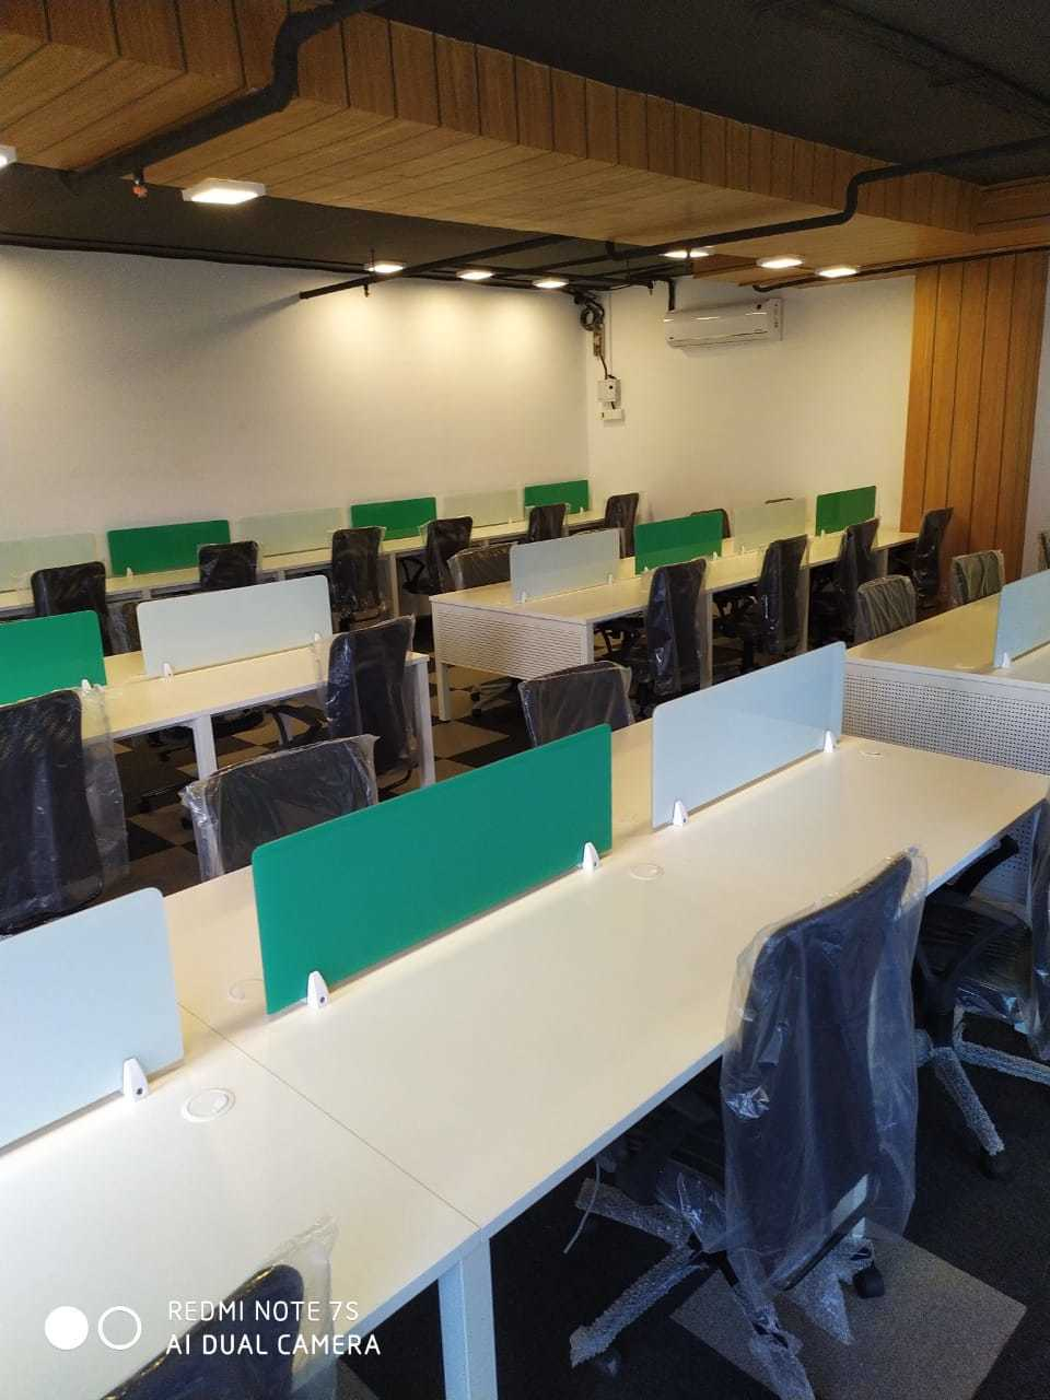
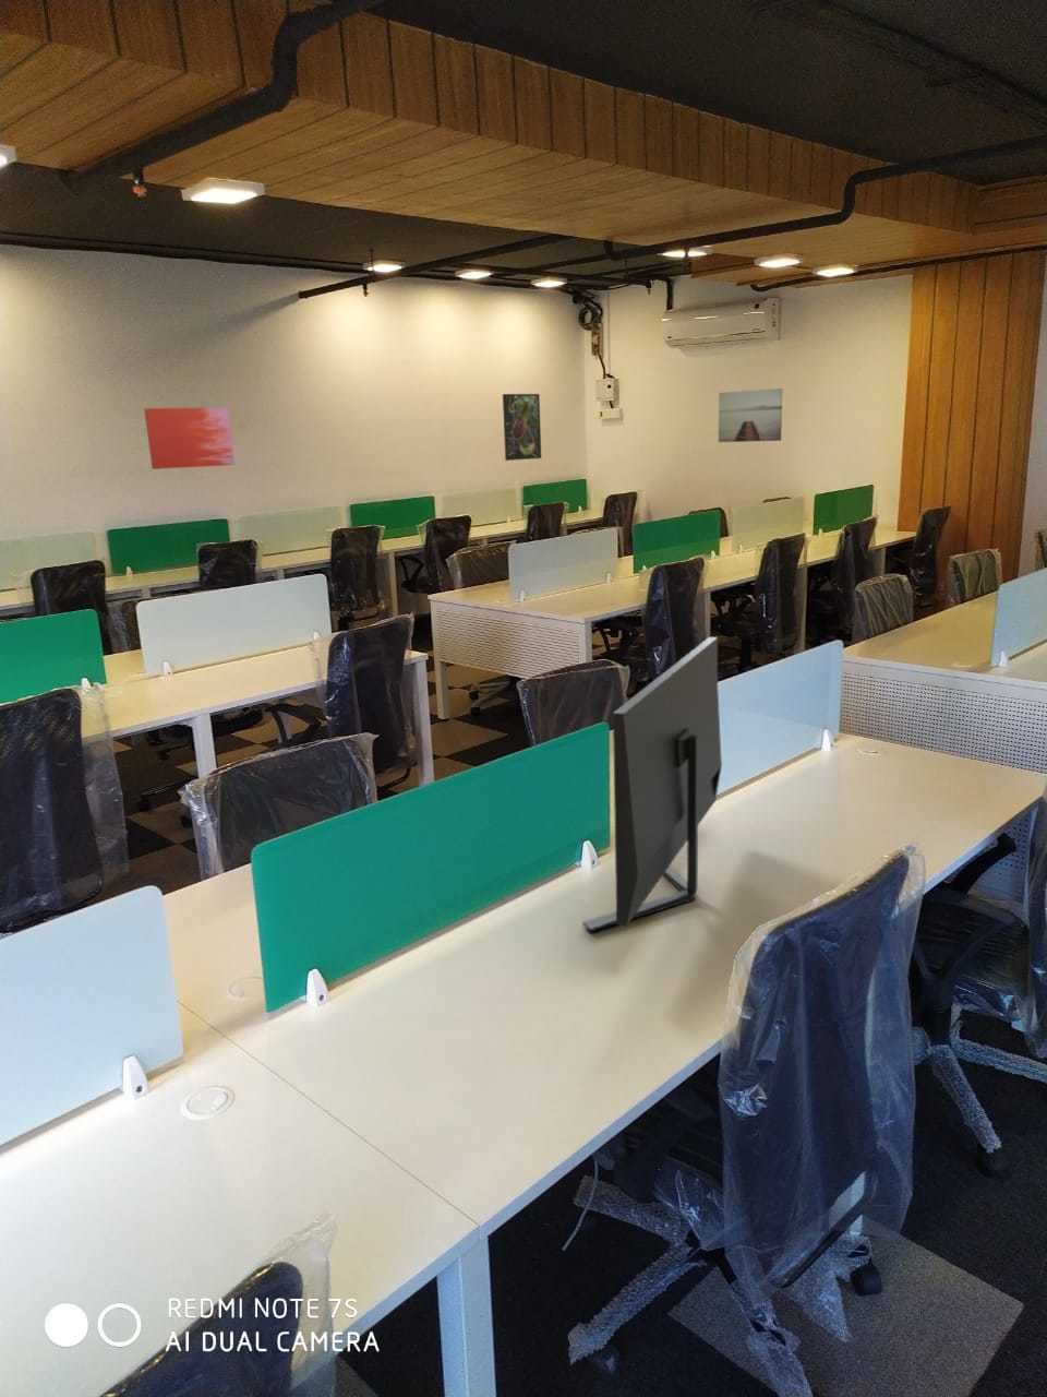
+ wall art (749, 416)
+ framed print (522, 427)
+ monitor (664, 782)
+ wall art (191, 438)
